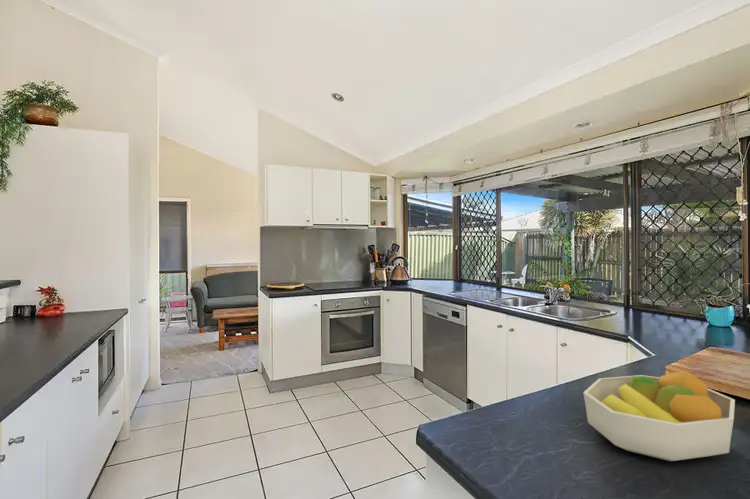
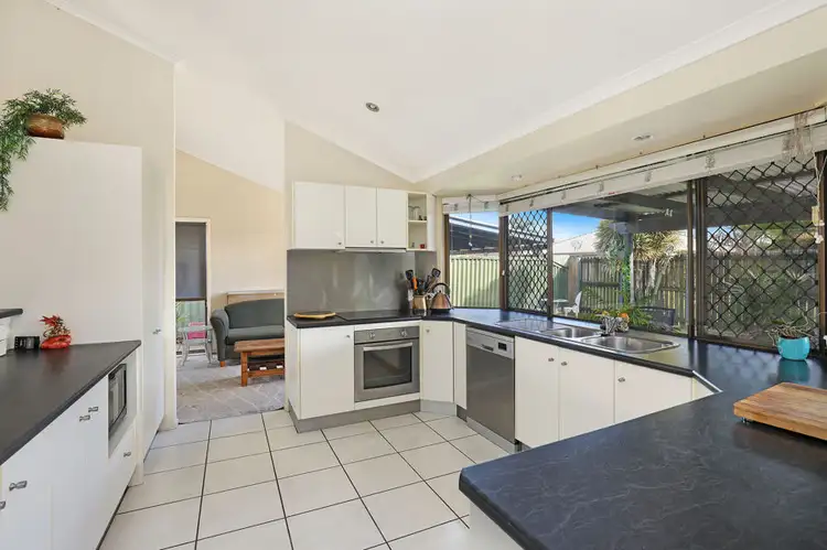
- fruit bowl (657, 407)
